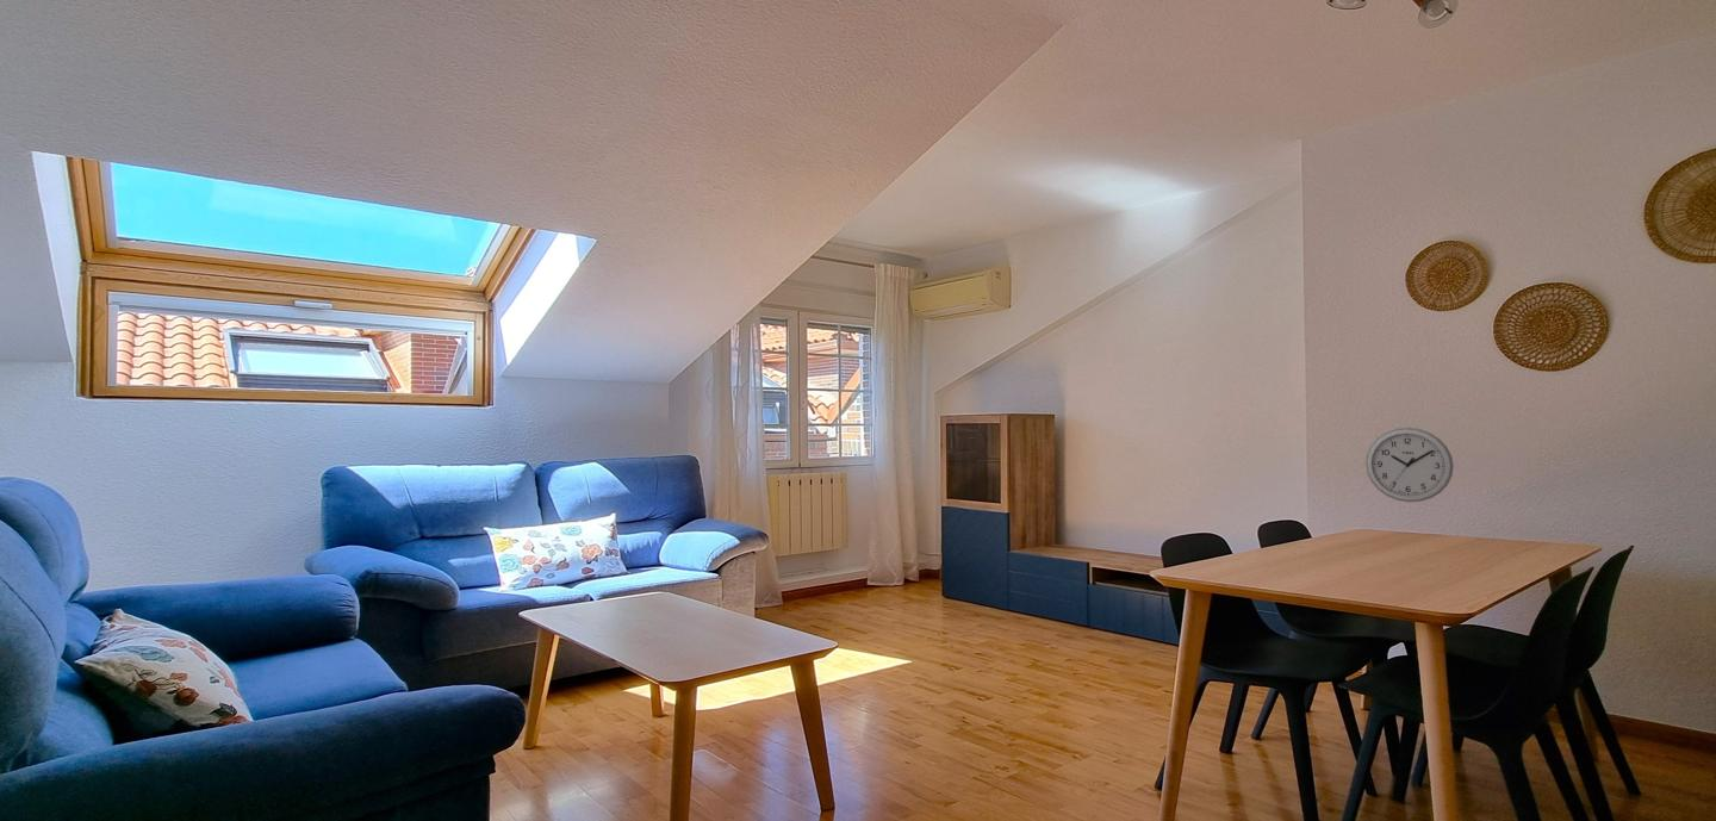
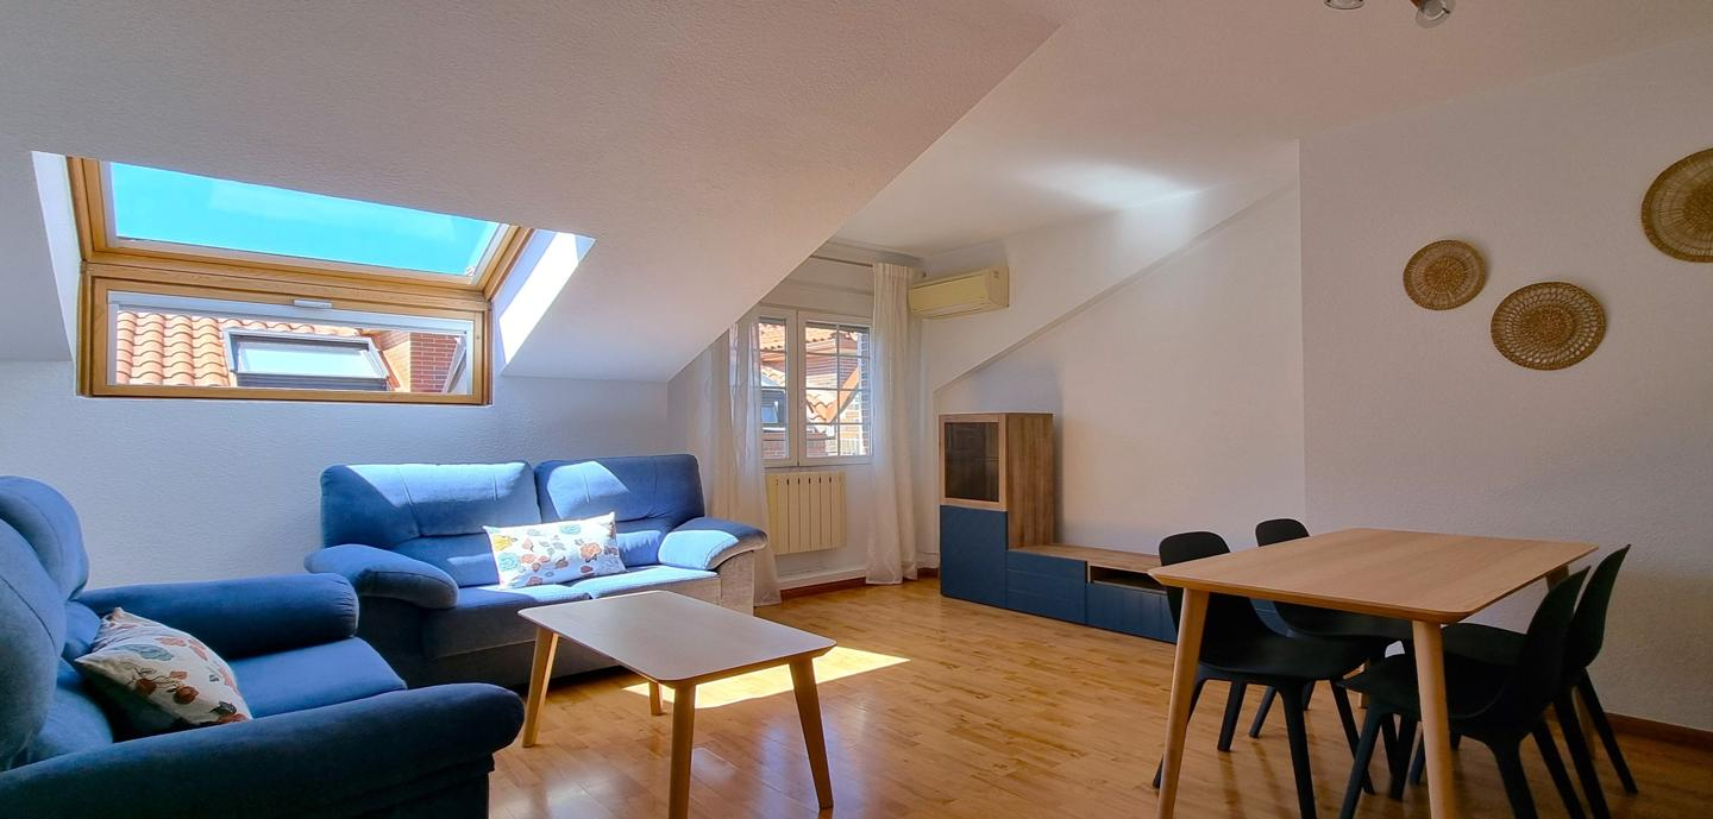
- wall clock (1407, 465)
